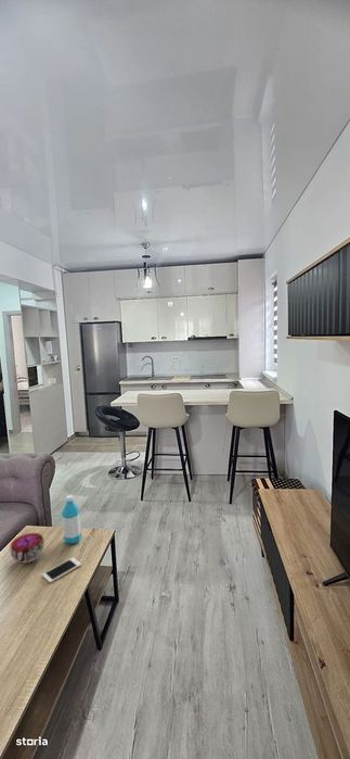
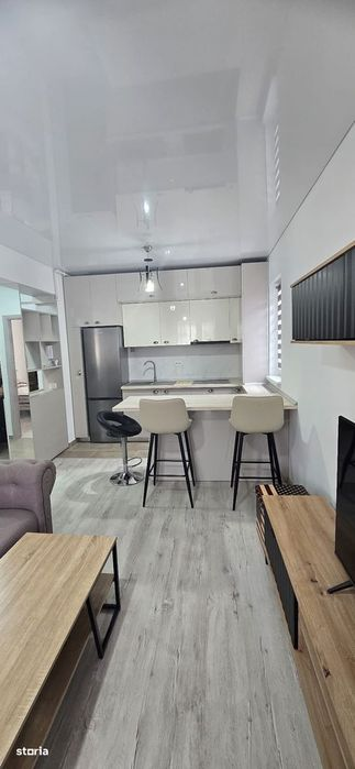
- decorative bowl (27, 549)
- water bottle (70, 518)
- cell phone (62, 569)
